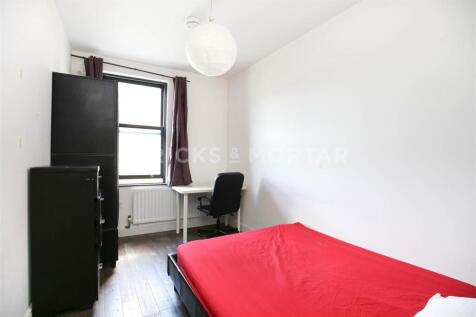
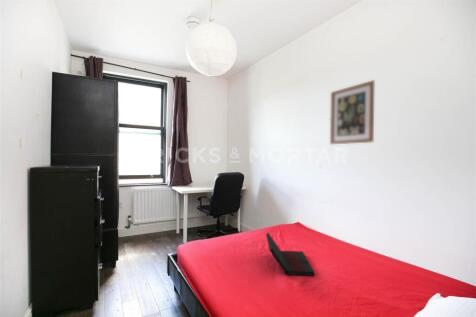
+ laptop (287, 251)
+ wall art (350, 115)
